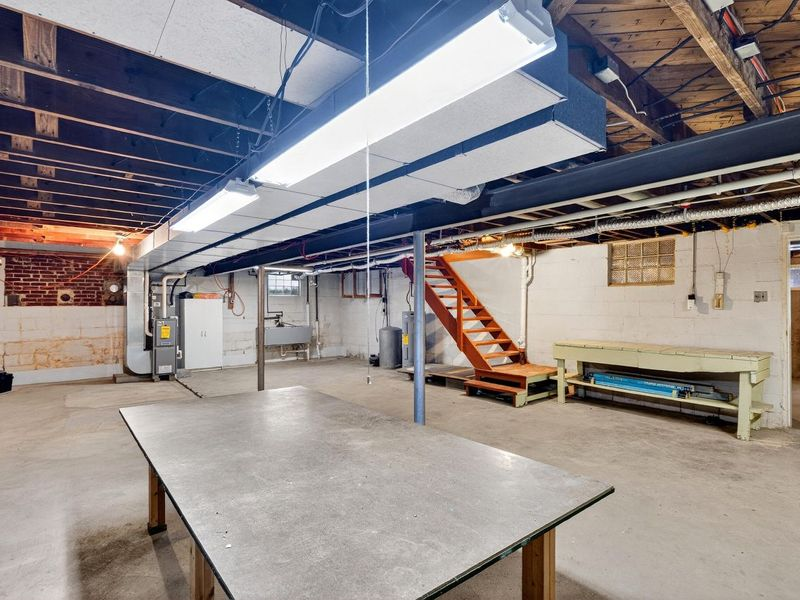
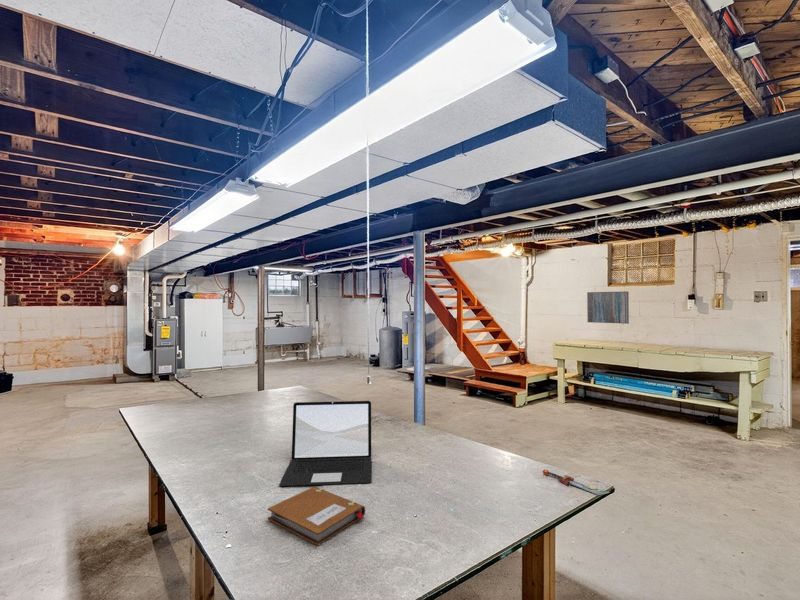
+ notebook (318, 512)
+ laptop (329, 439)
+ wall art (607, 307)
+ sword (572, 481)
